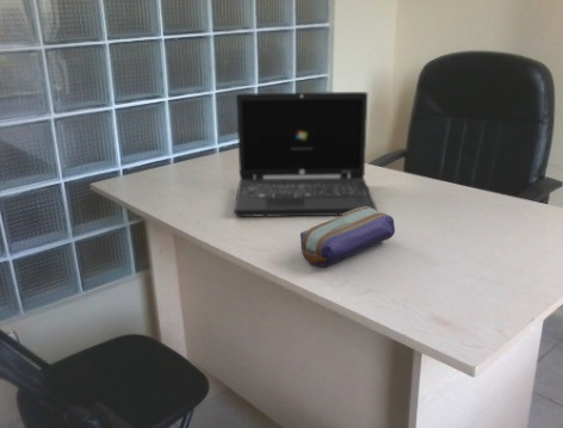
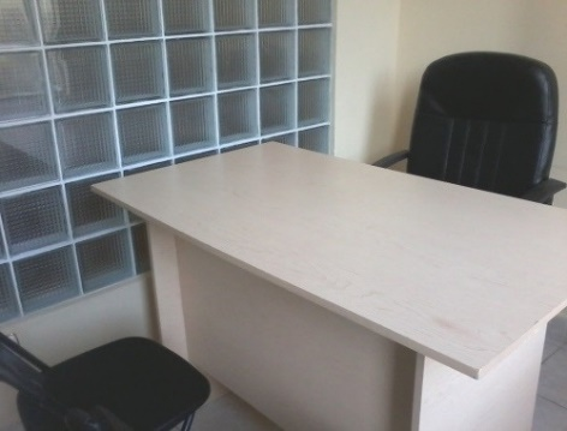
- pencil case (348, 235)
- laptop (303, 151)
